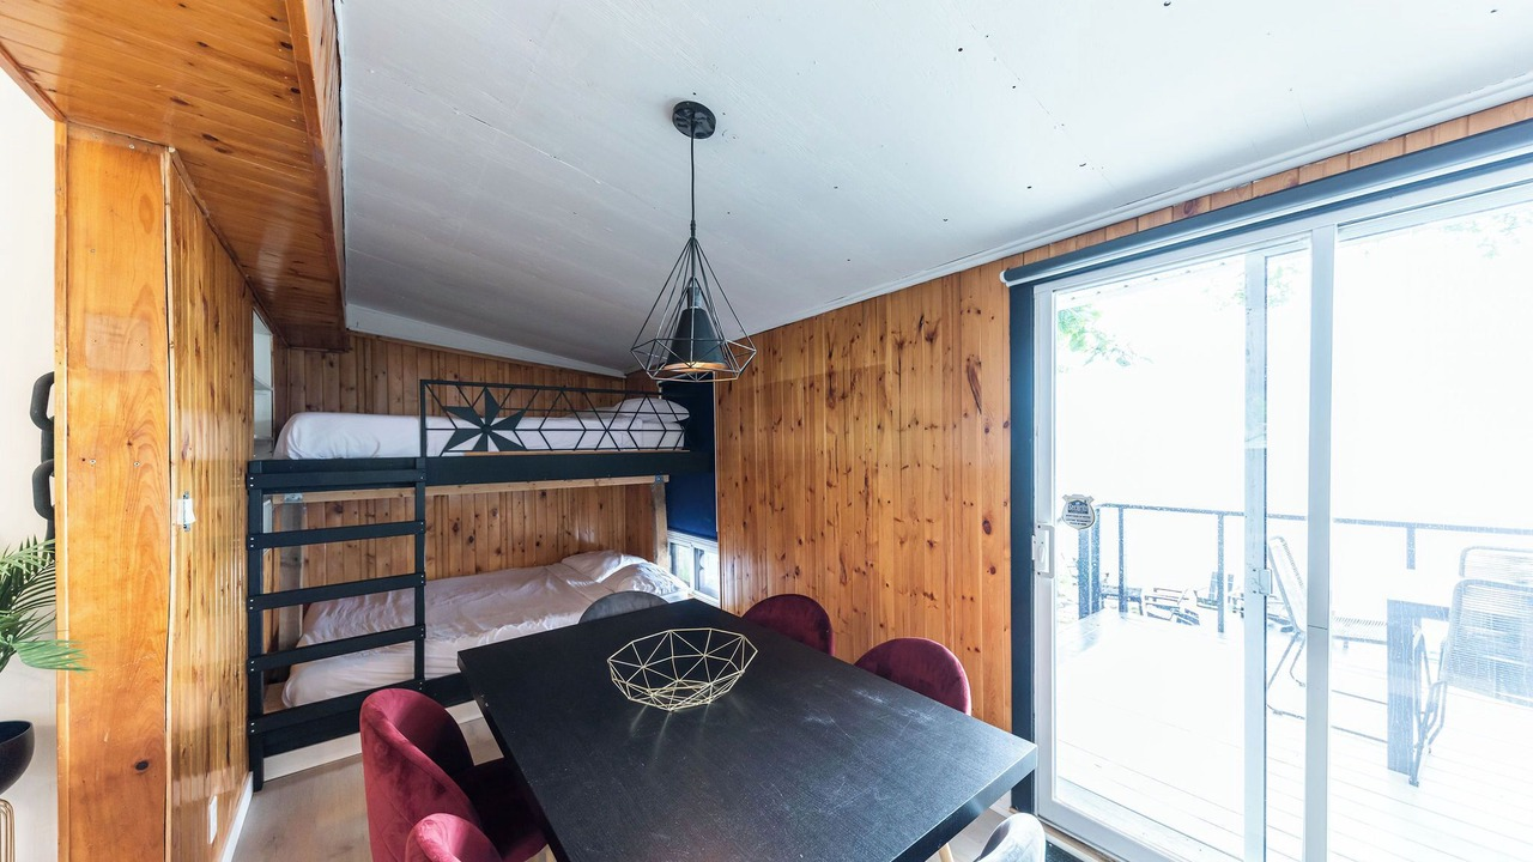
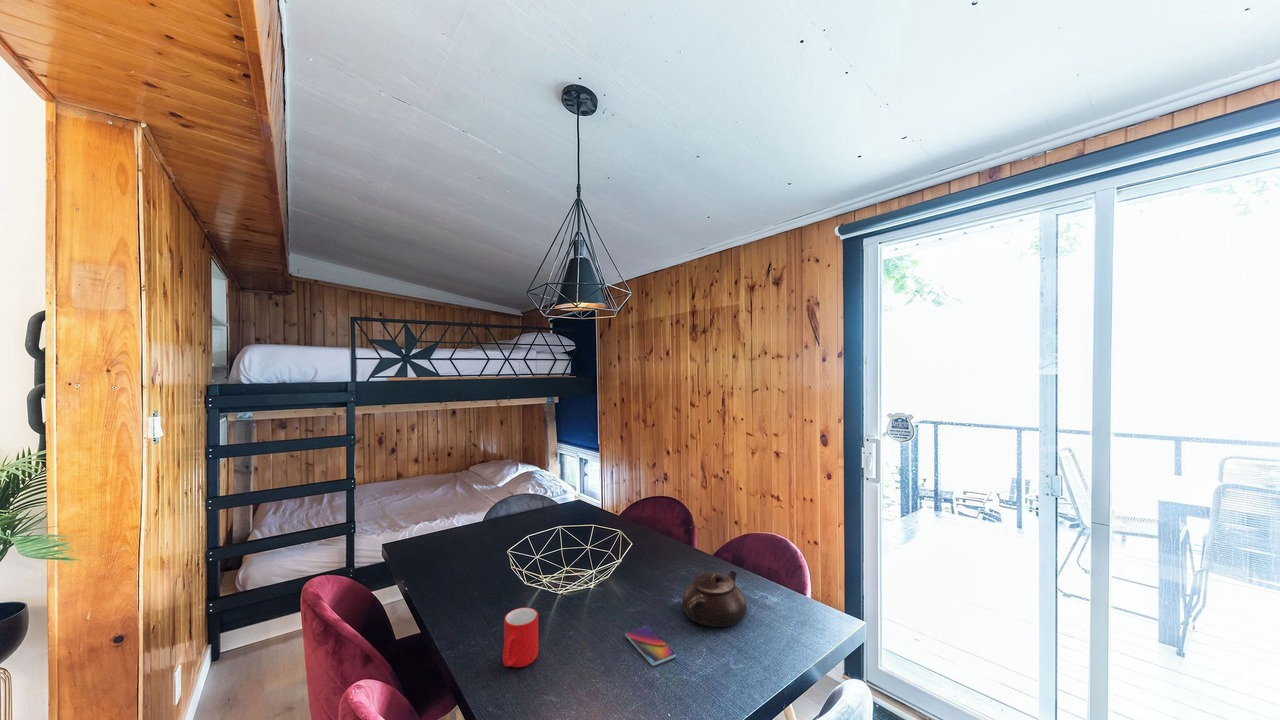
+ cup (517, 642)
+ smartphone (649, 644)
+ teapot (712, 594)
